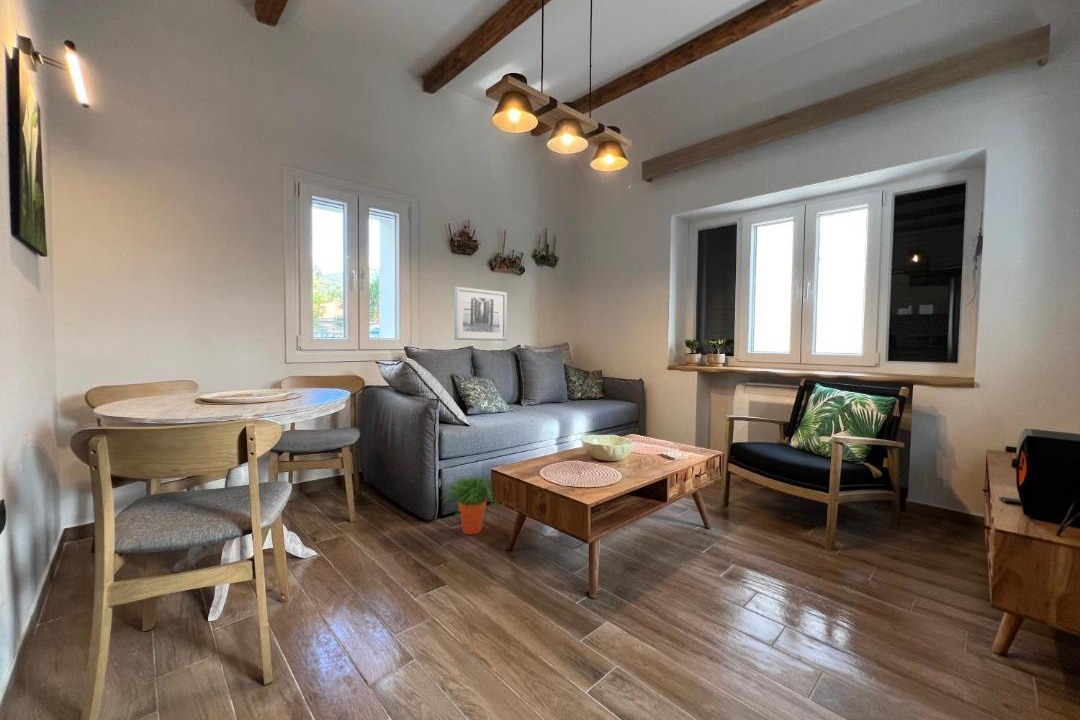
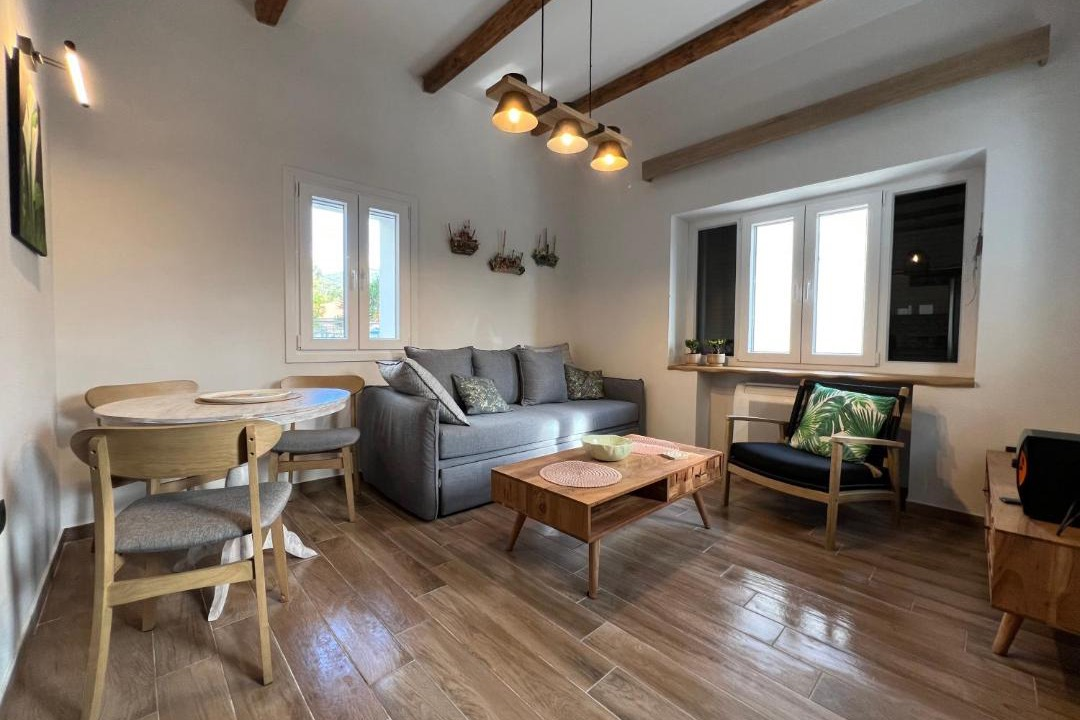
- wall art (482, 315)
- potted plant (472, 503)
